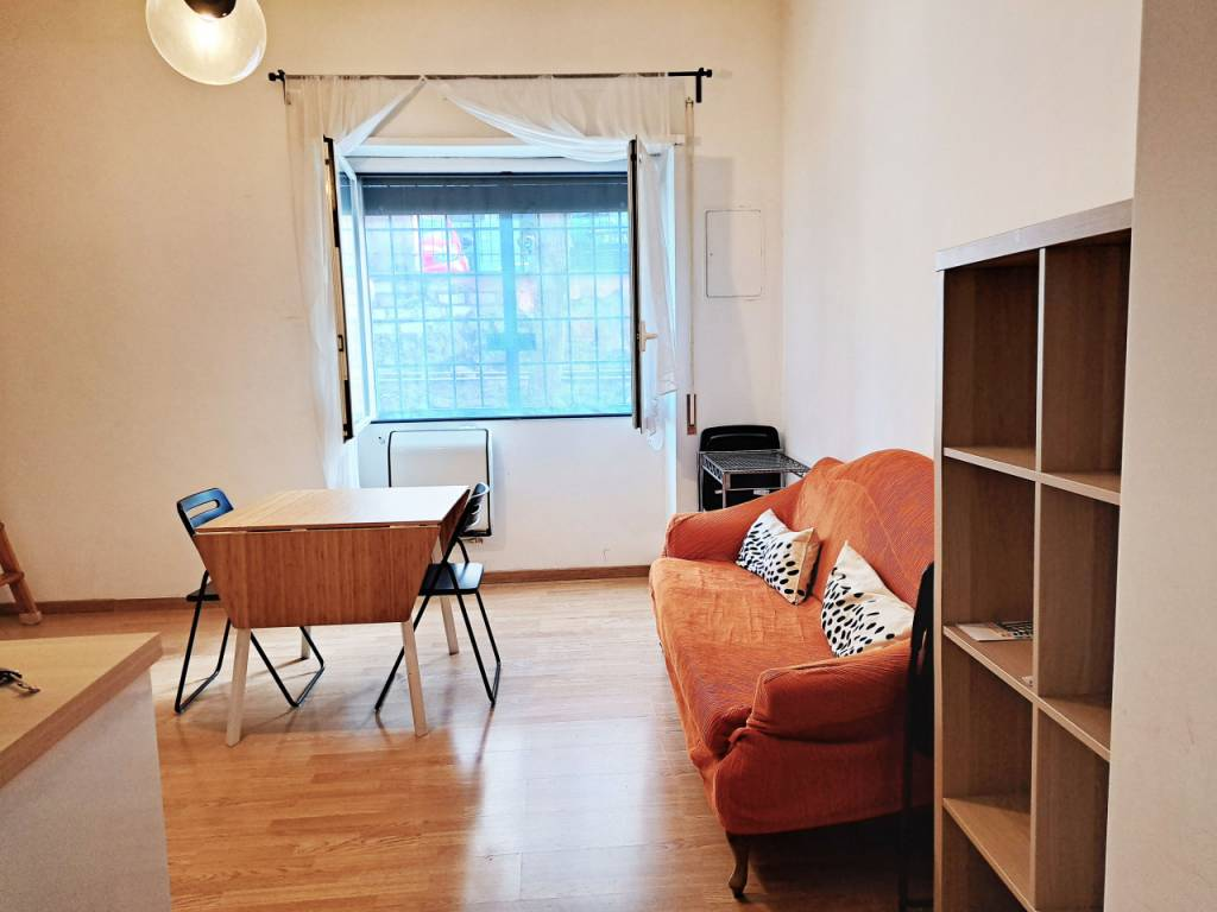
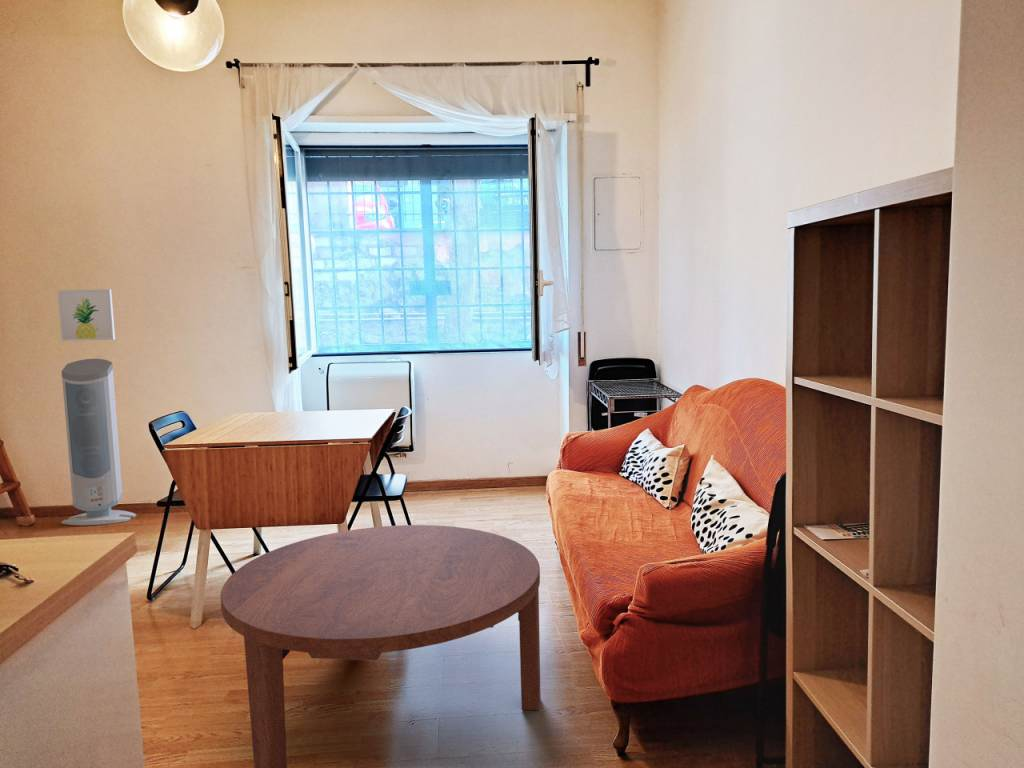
+ air purifier (93, 440)
+ coffee table (388, 635)
+ wall art (86, 315)
